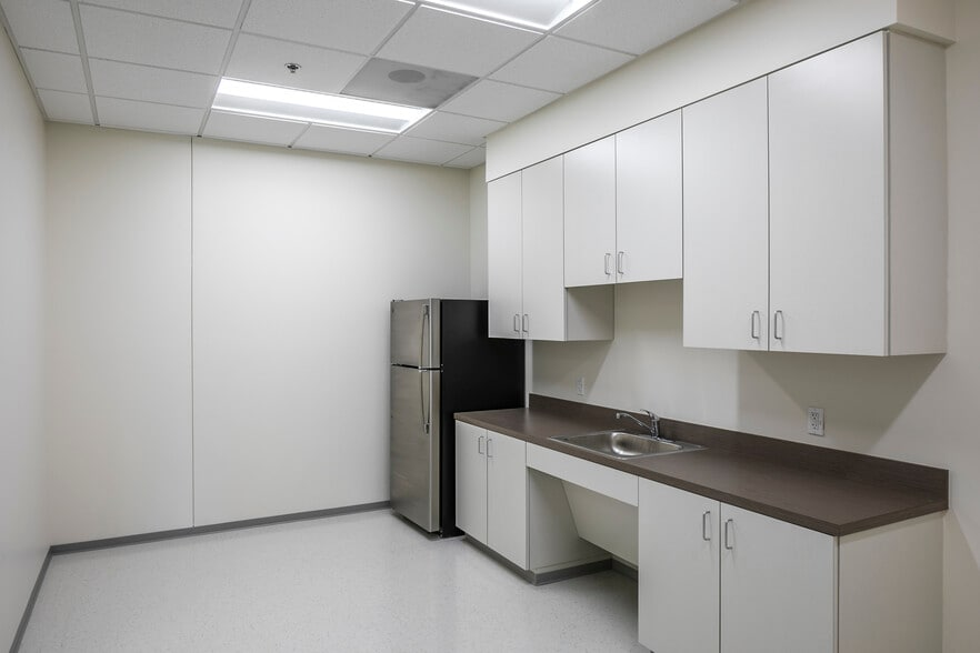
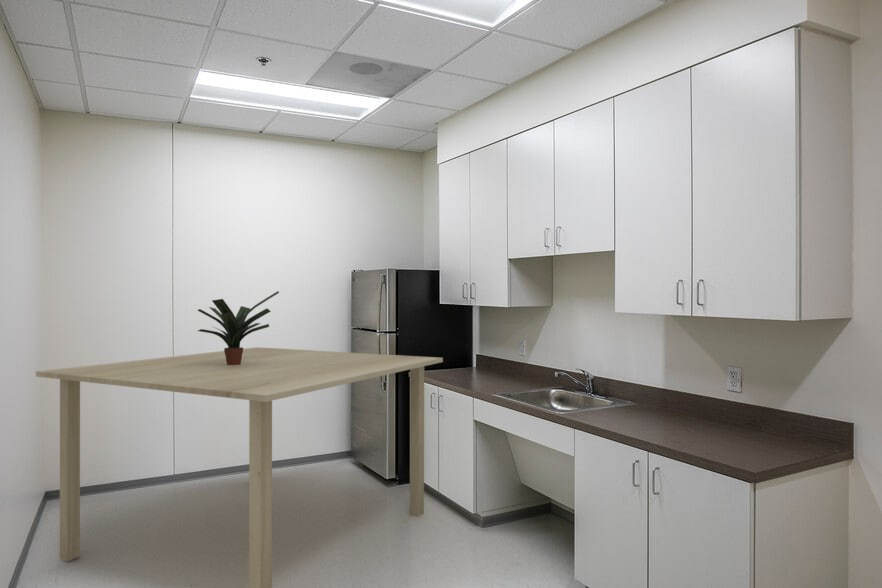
+ potted plant (238, 327)
+ dining table (259, 449)
